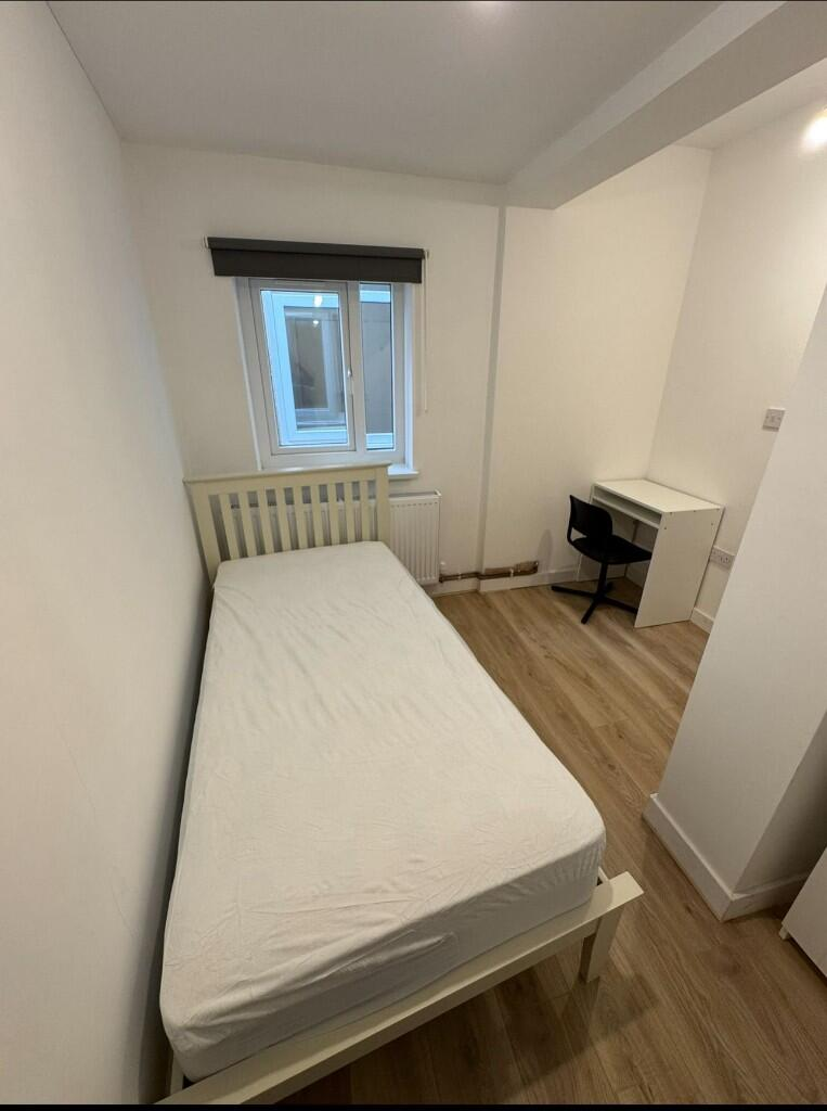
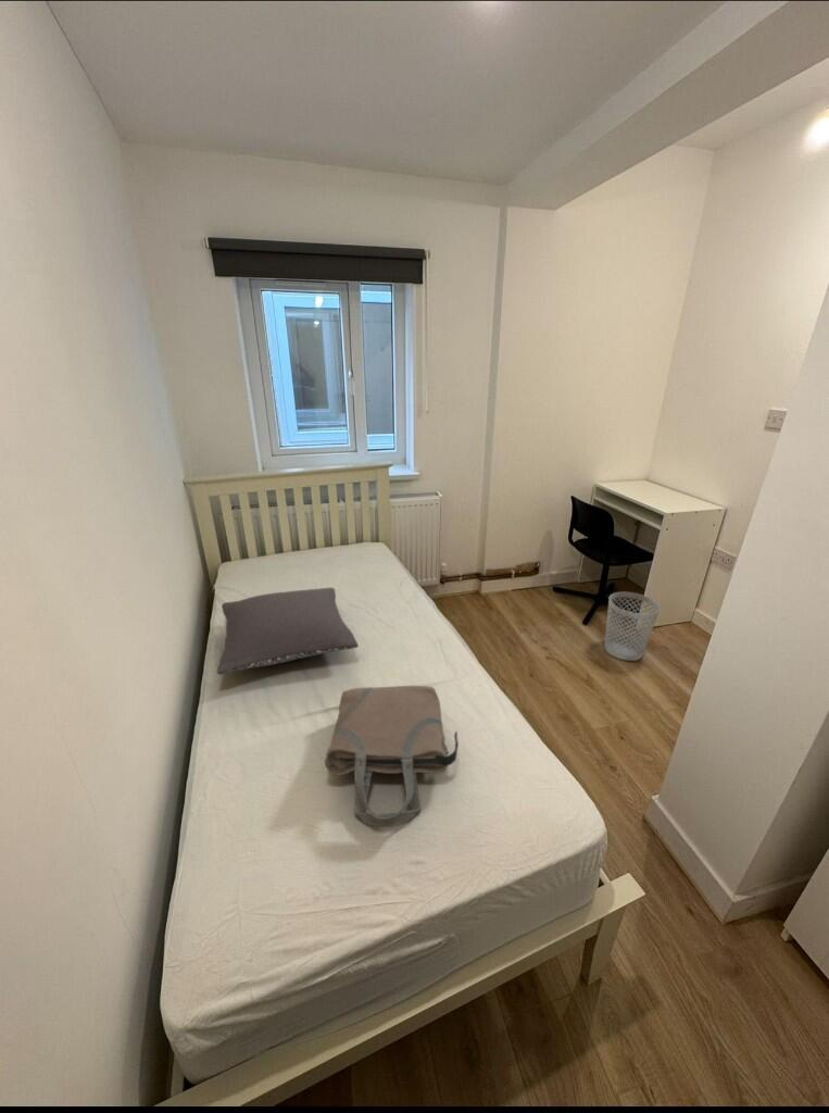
+ wastebasket (628, 626)
+ pillow (285, 624)
+ tote bag (393, 747)
